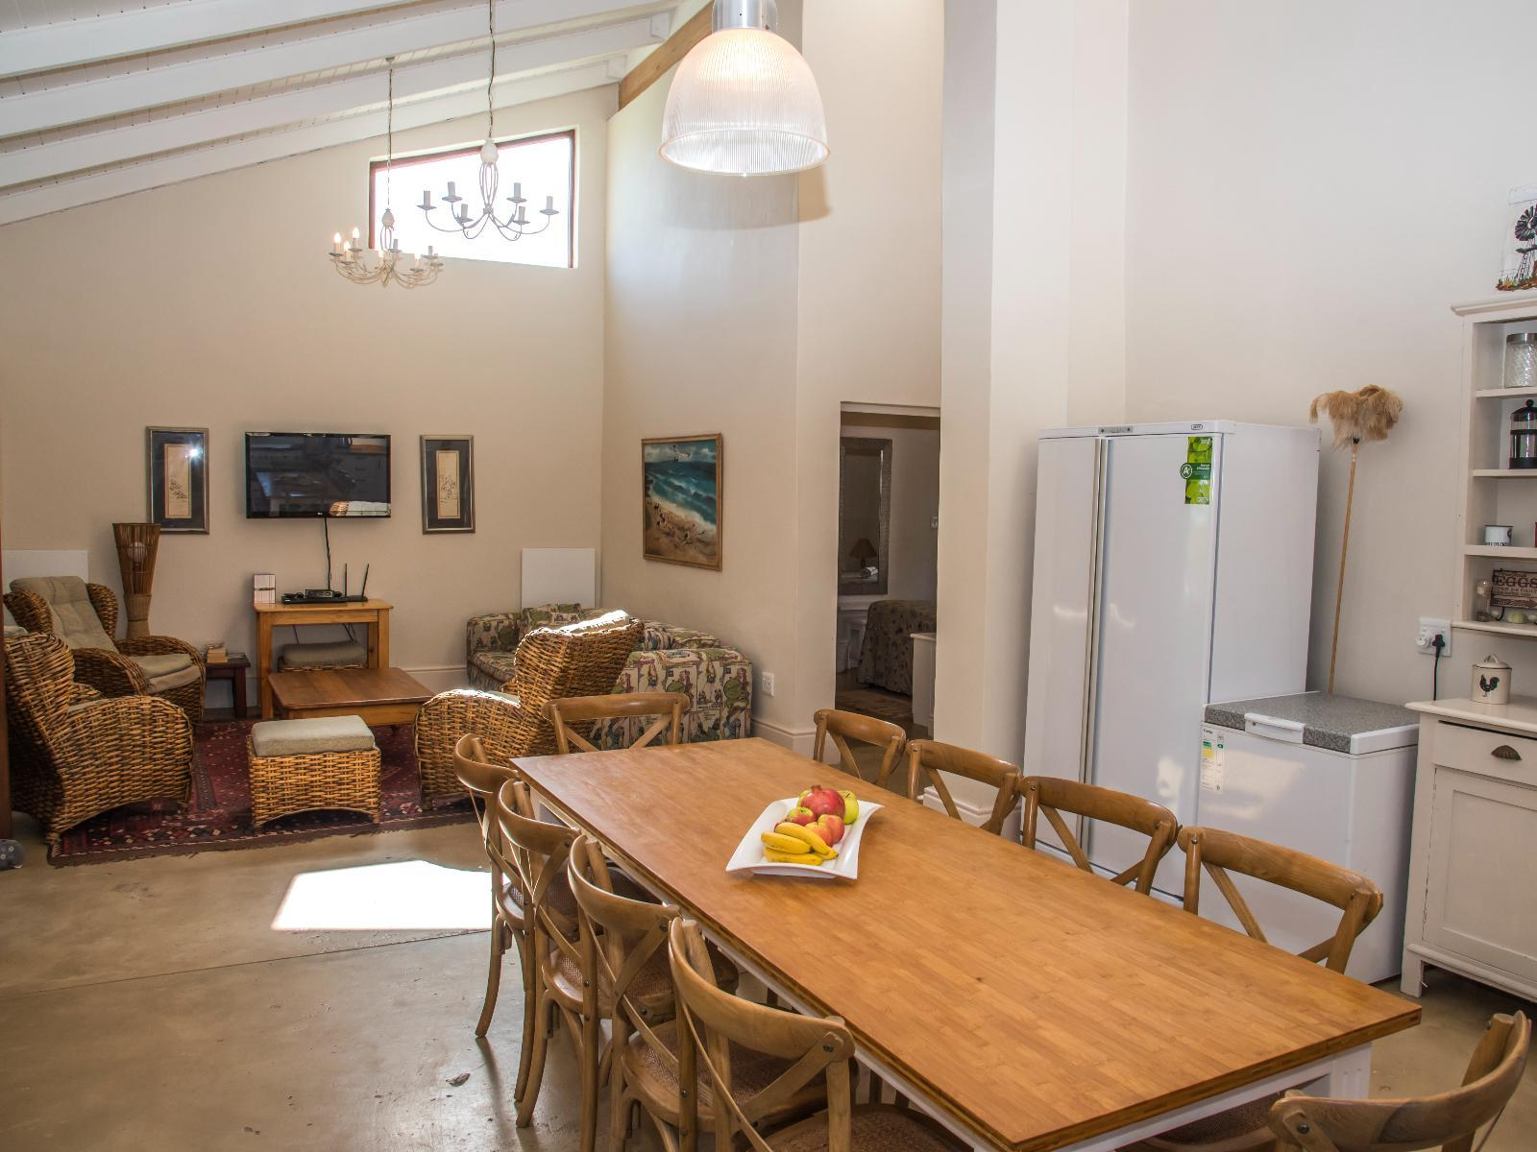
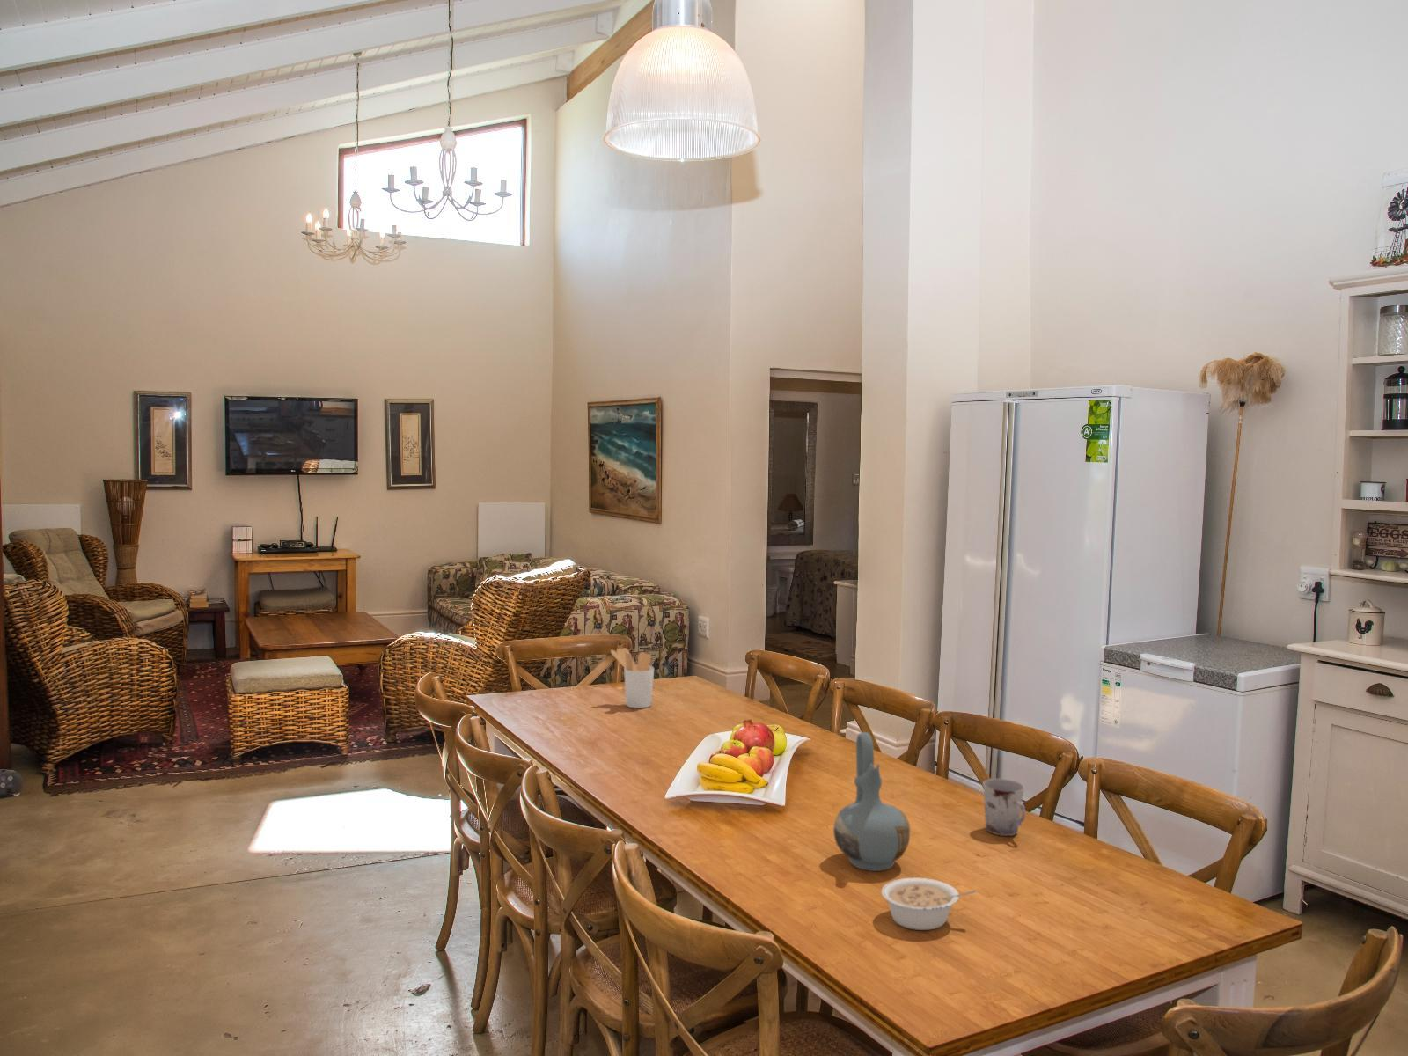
+ legume (922, 902)
+ utensil holder (632, 676)
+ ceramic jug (873, 801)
+ cup (1007, 810)
